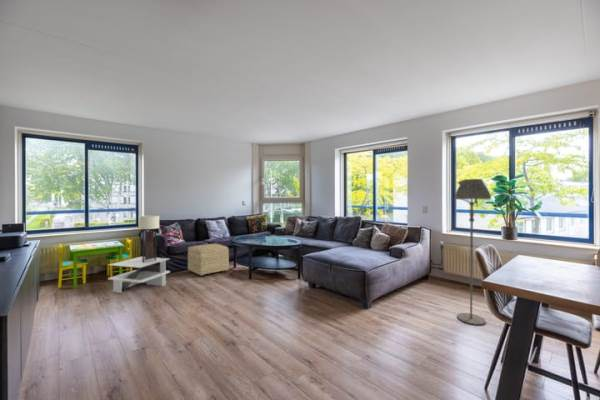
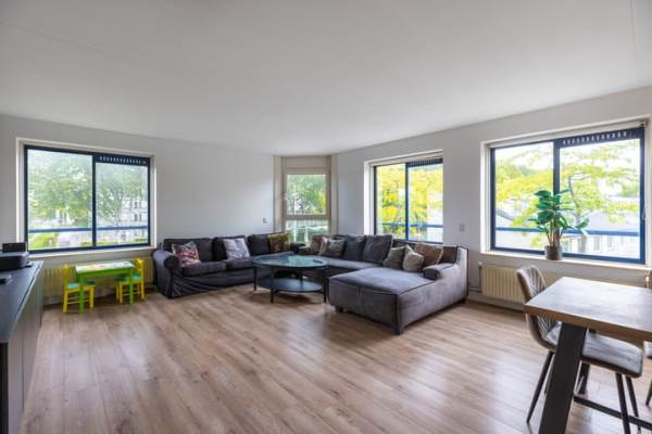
- side table (140, 274)
- floor lamp (471, 249)
- ottoman (208, 258)
- wall sconce (149, 238)
